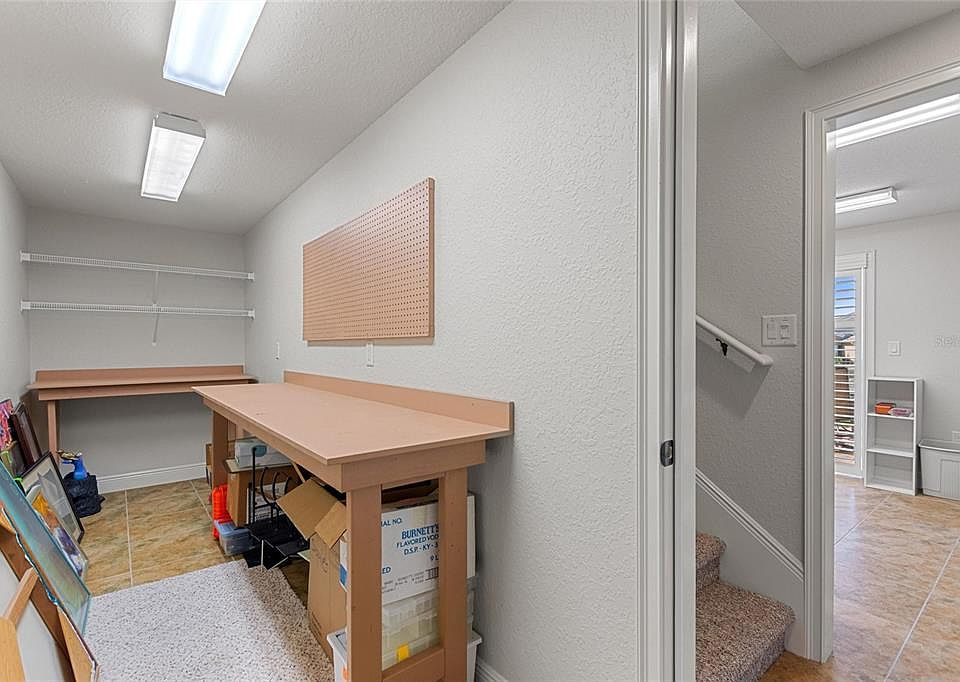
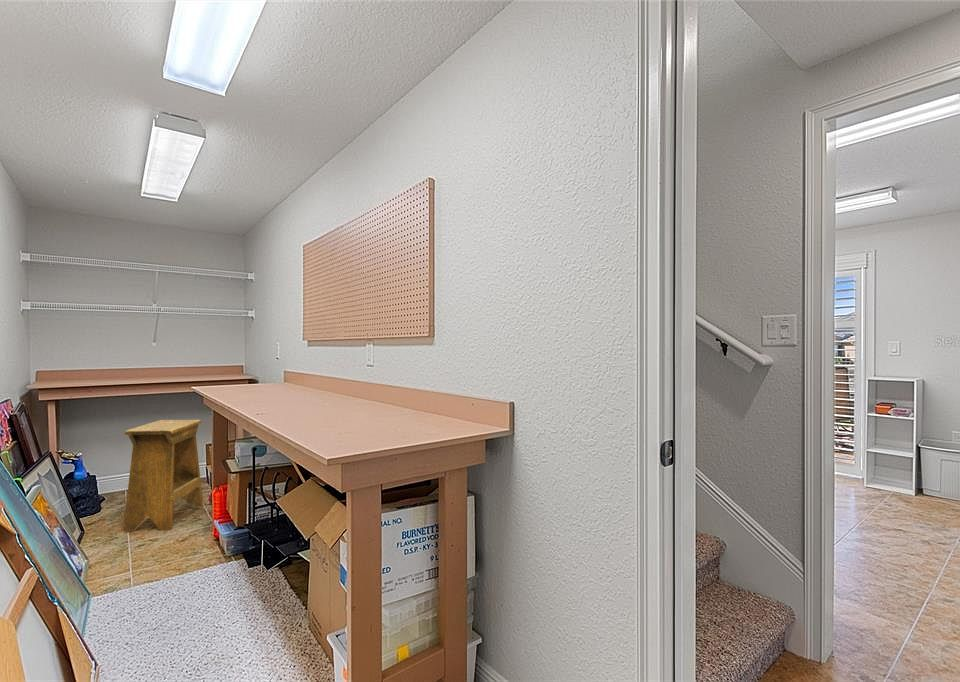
+ stool (165, 471)
